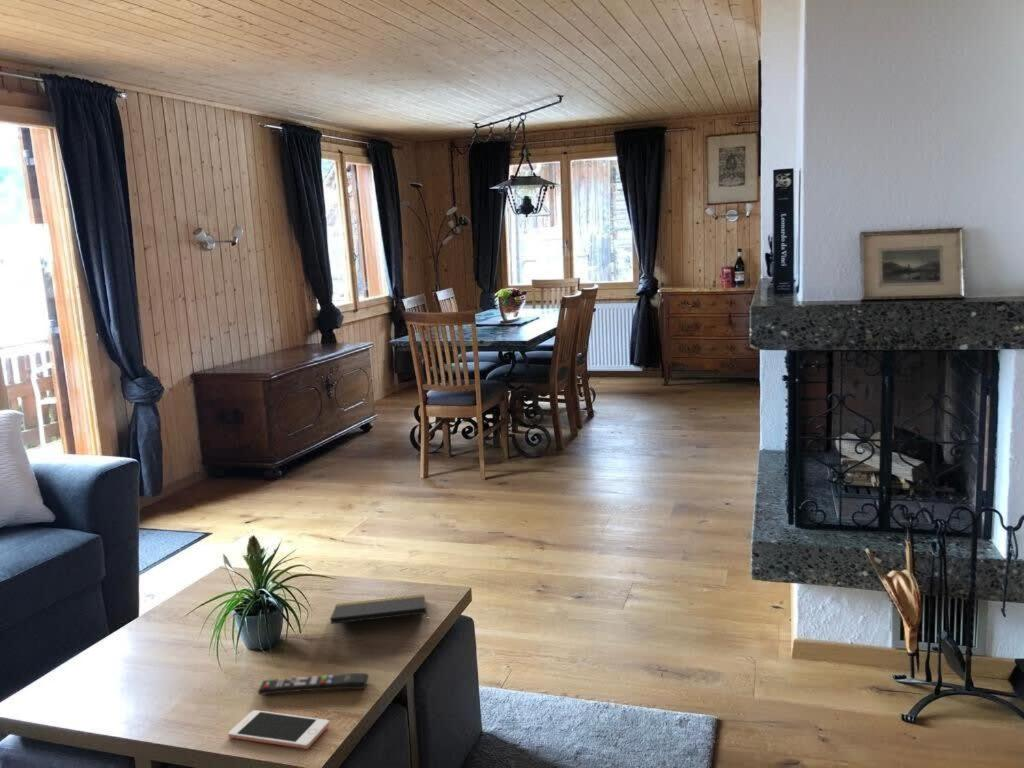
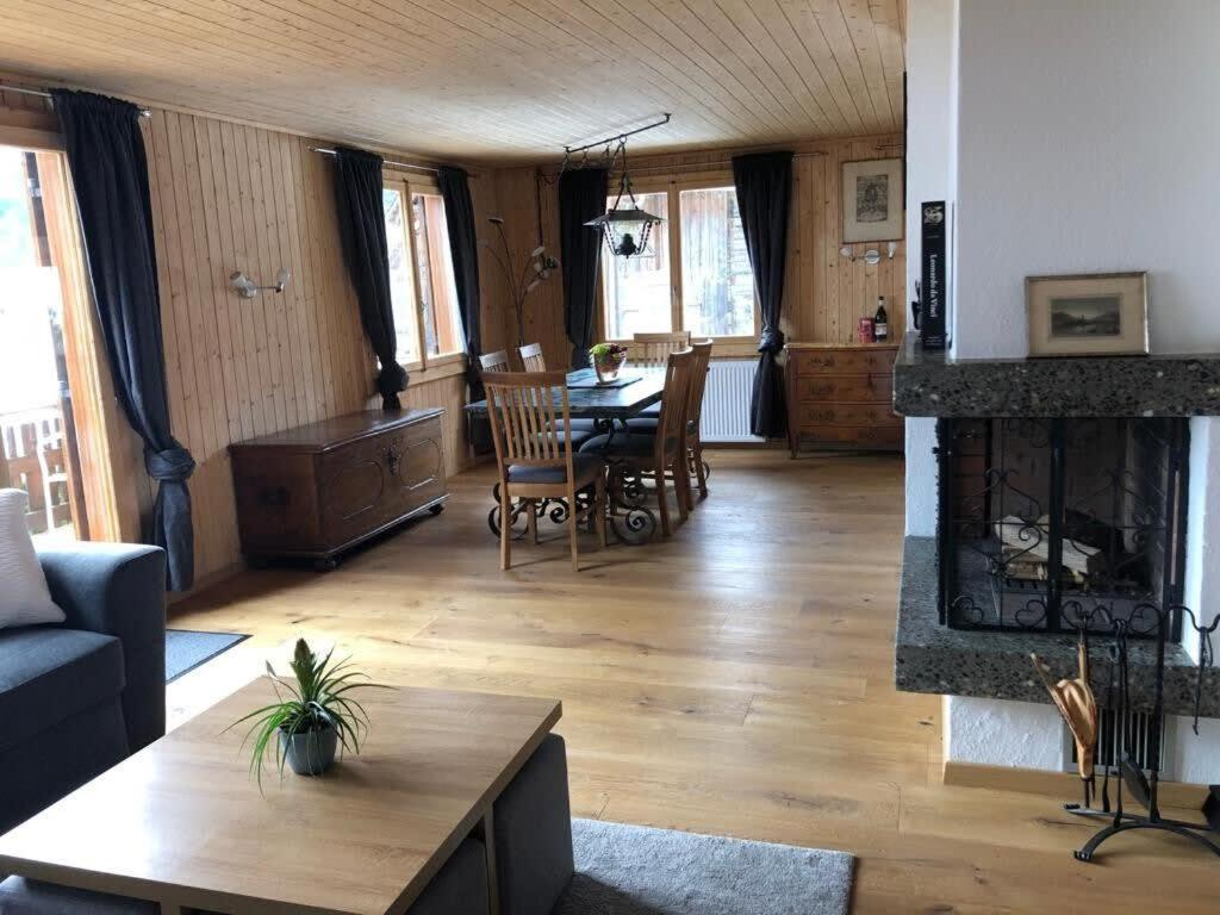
- remote control (313, 684)
- notepad (379, 608)
- cell phone (279, 728)
